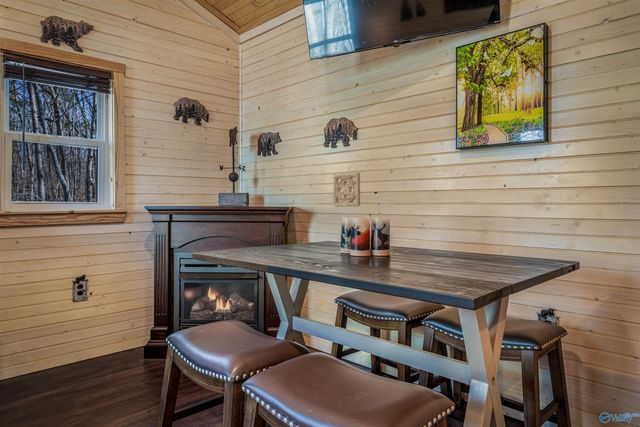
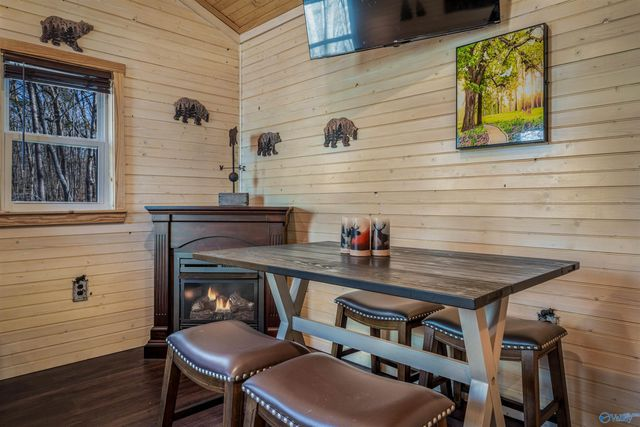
- wall ornament (346, 190)
